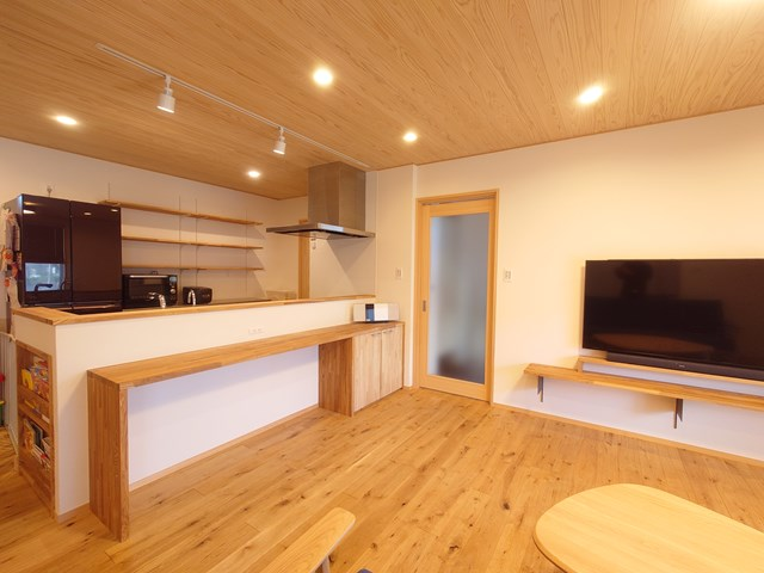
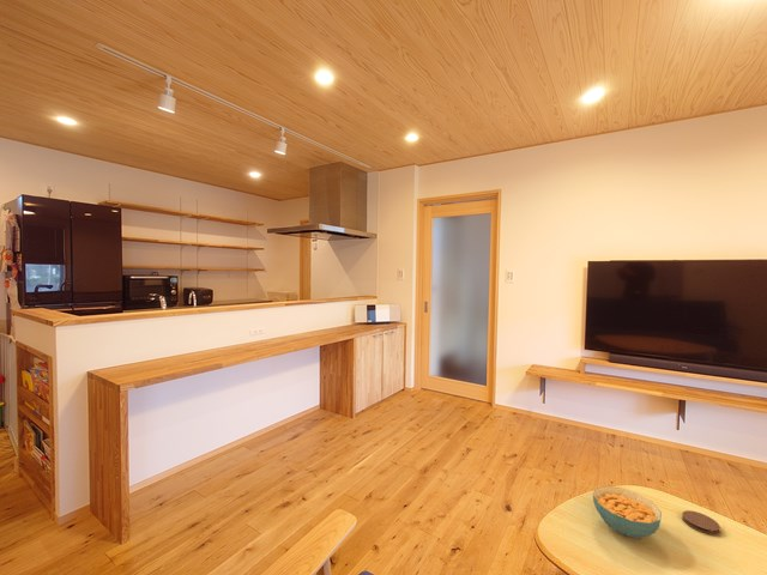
+ cereal bowl (624, 516)
+ coaster (700, 521)
